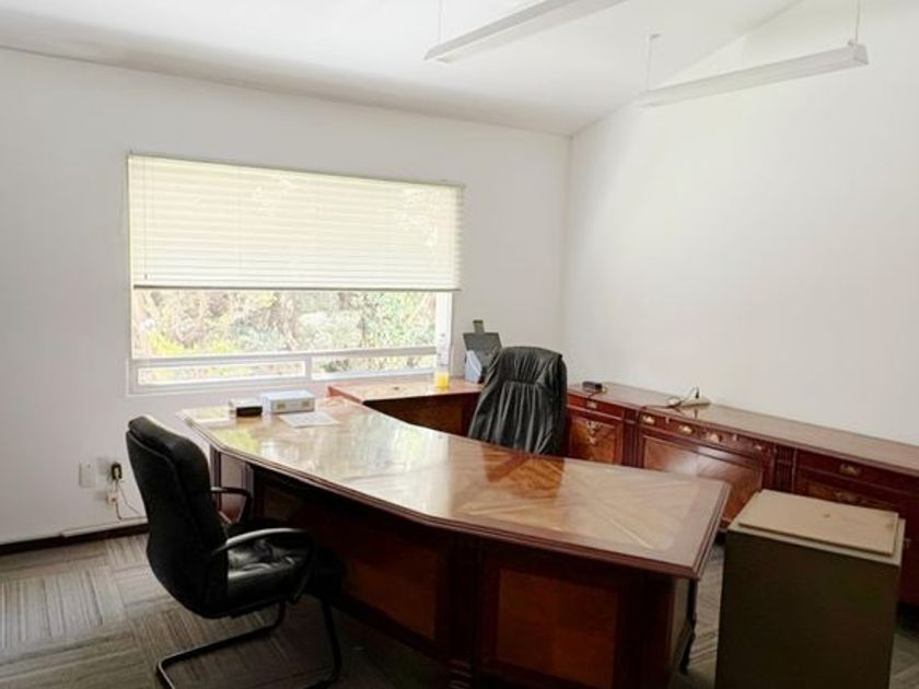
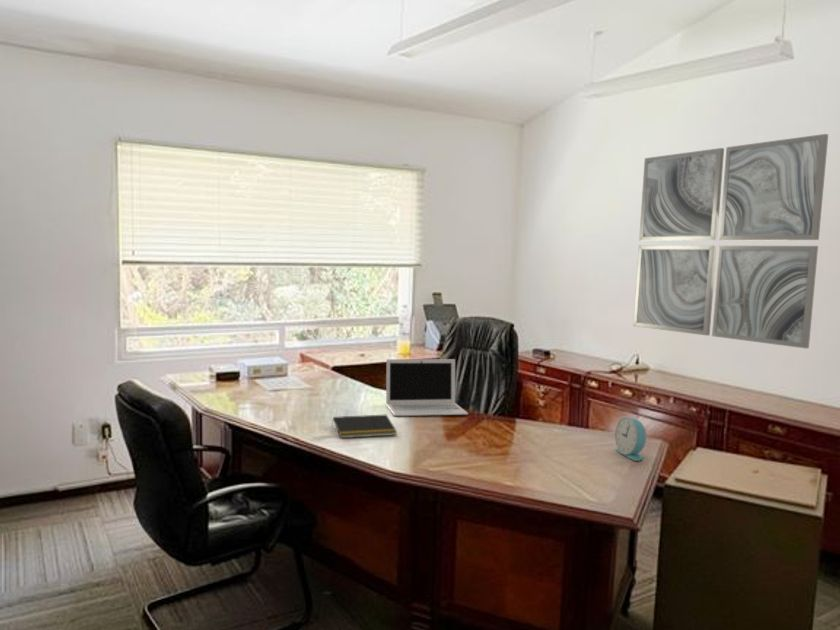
+ notepad (364, 425)
+ laptop (426, 386)
+ alarm clock (632, 436)
+ wall art (716, 246)
